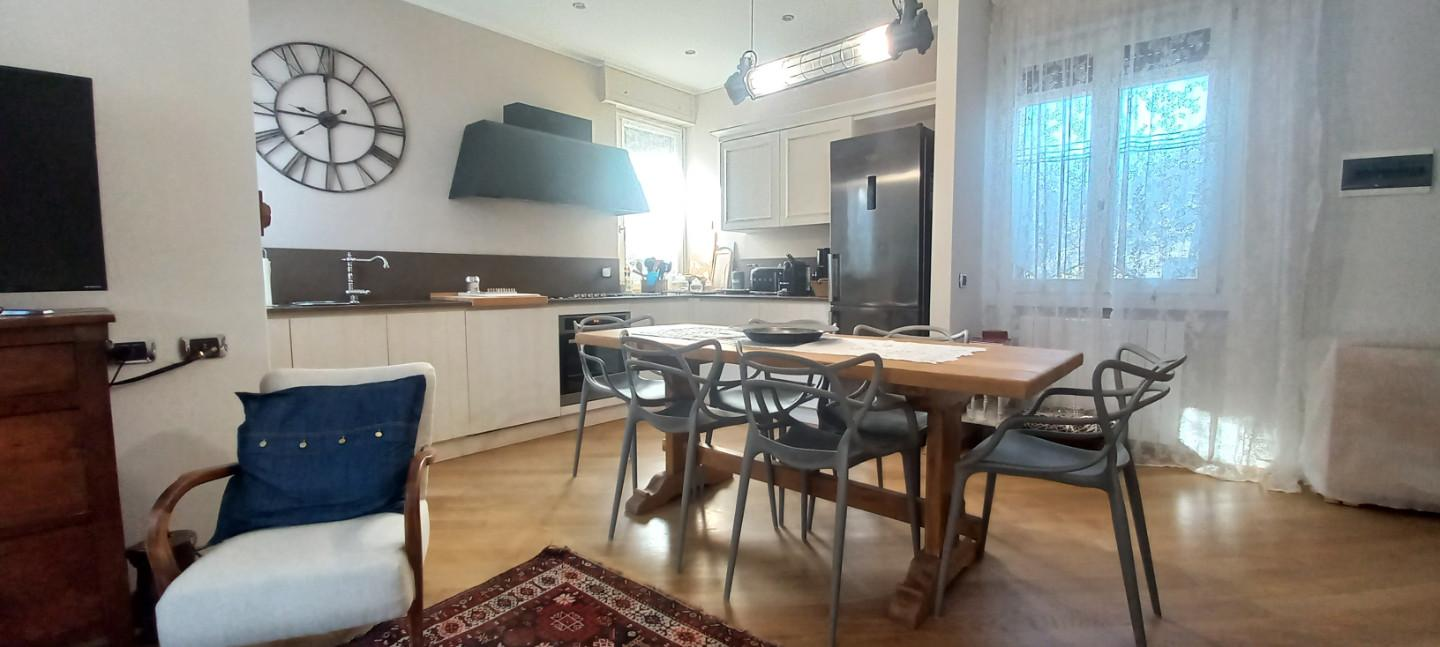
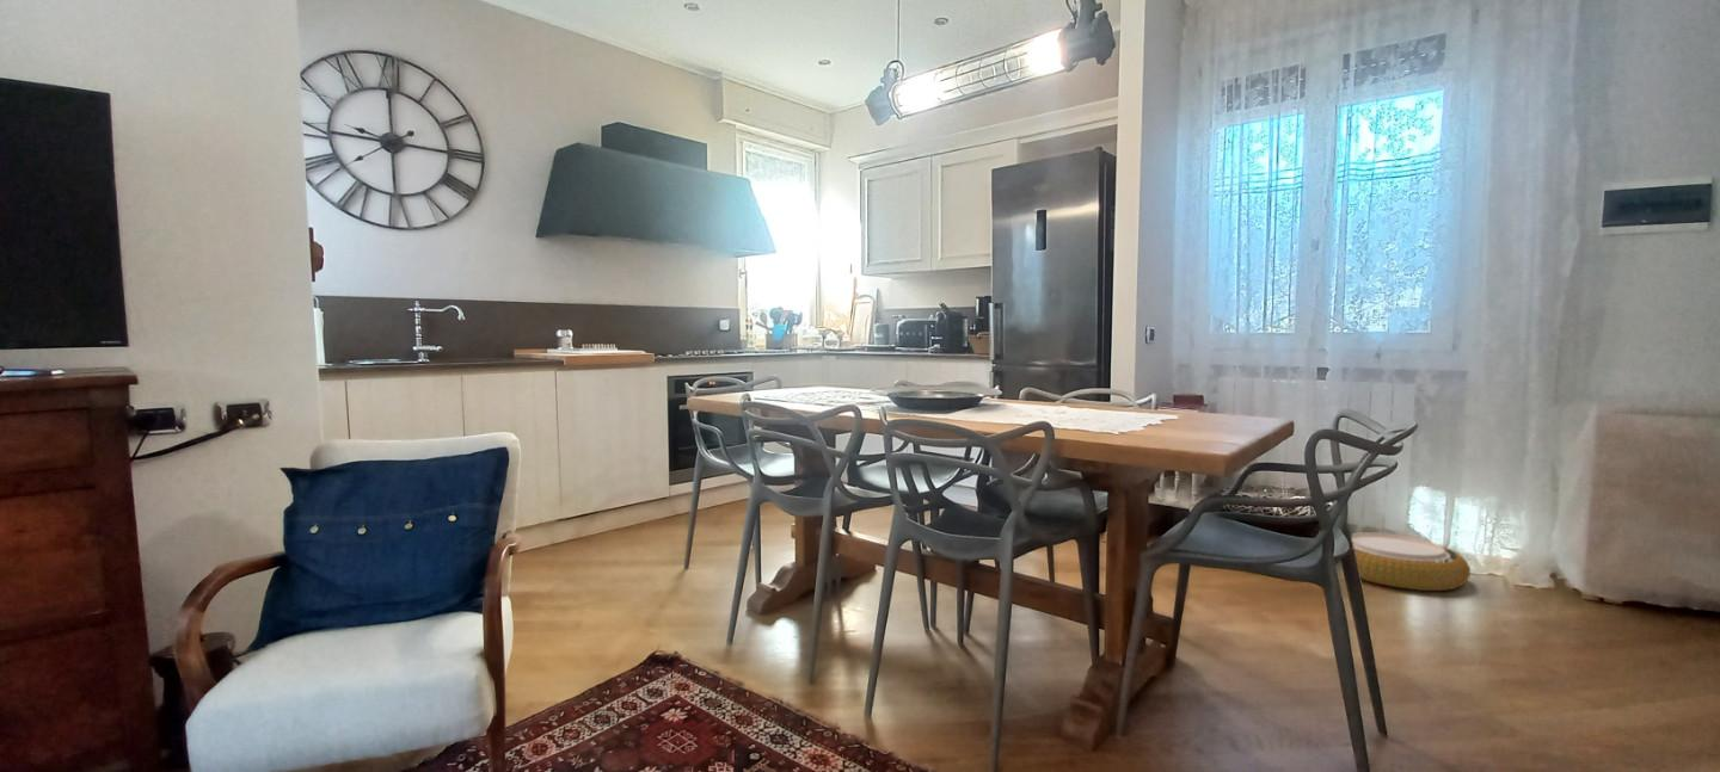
+ woven basket (1394, 557)
